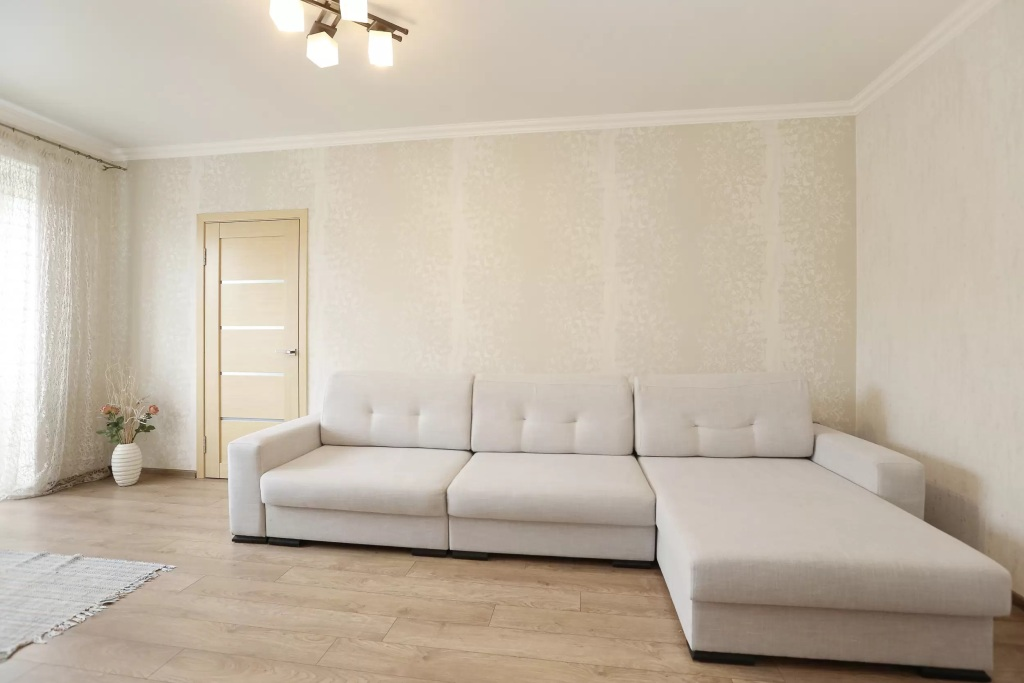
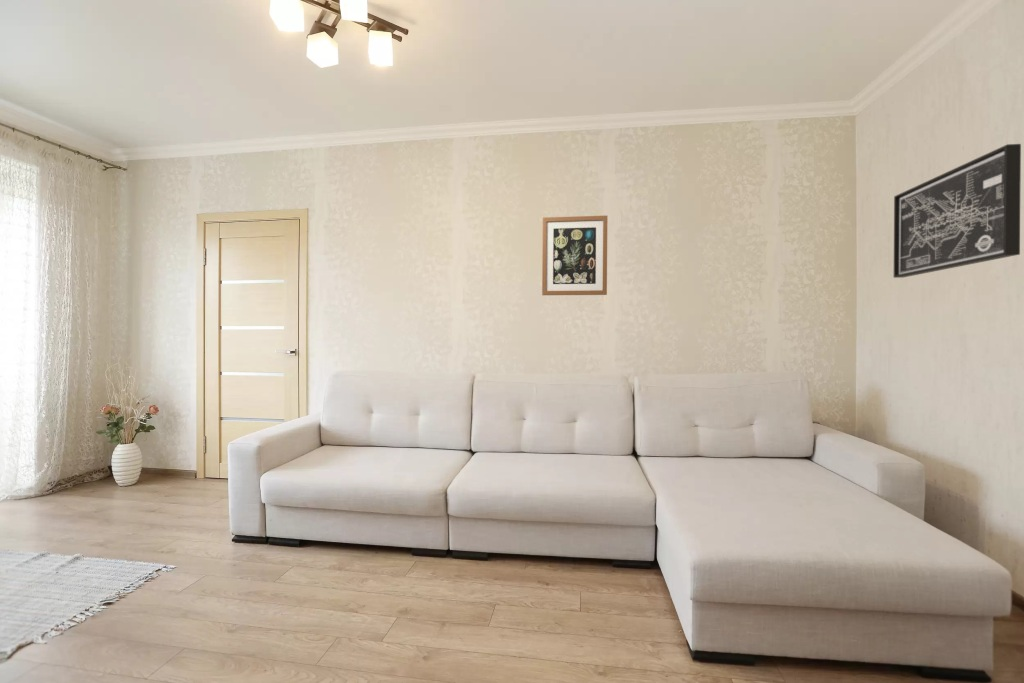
+ wall art (947, 220)
+ wall art (574, 255)
